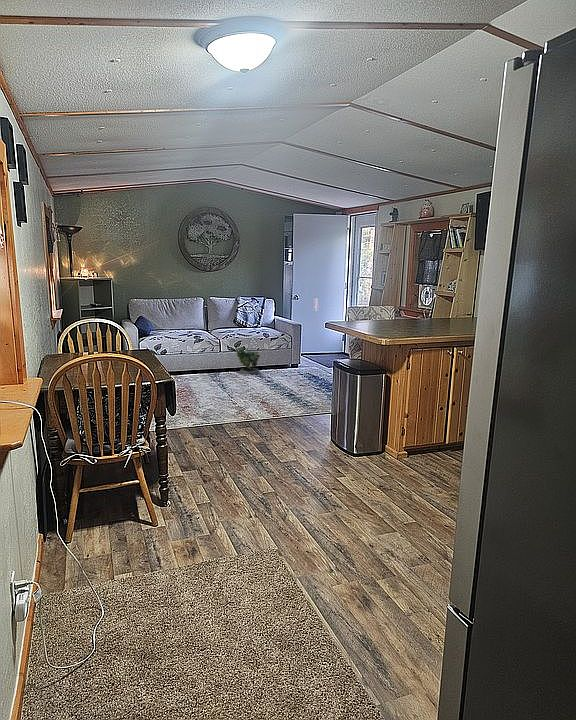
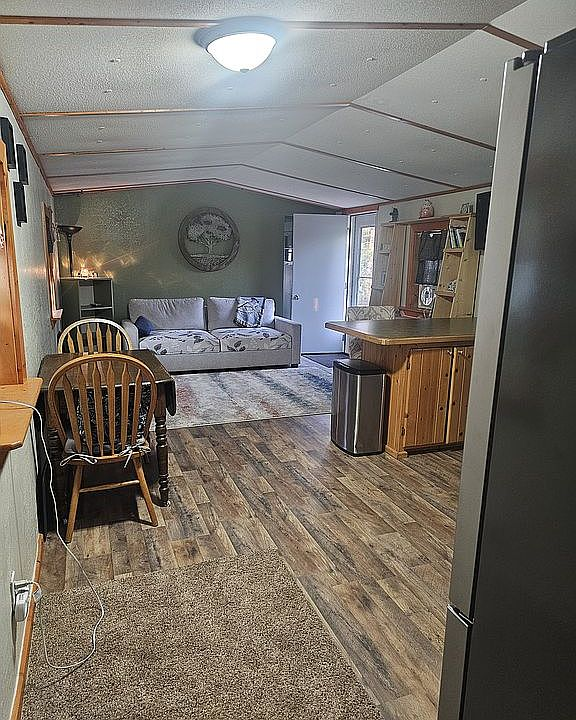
- potted plant (247, 359)
